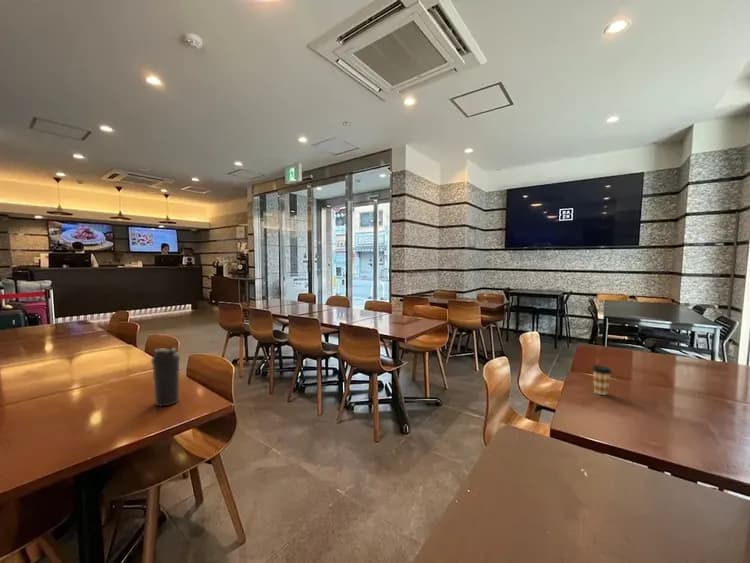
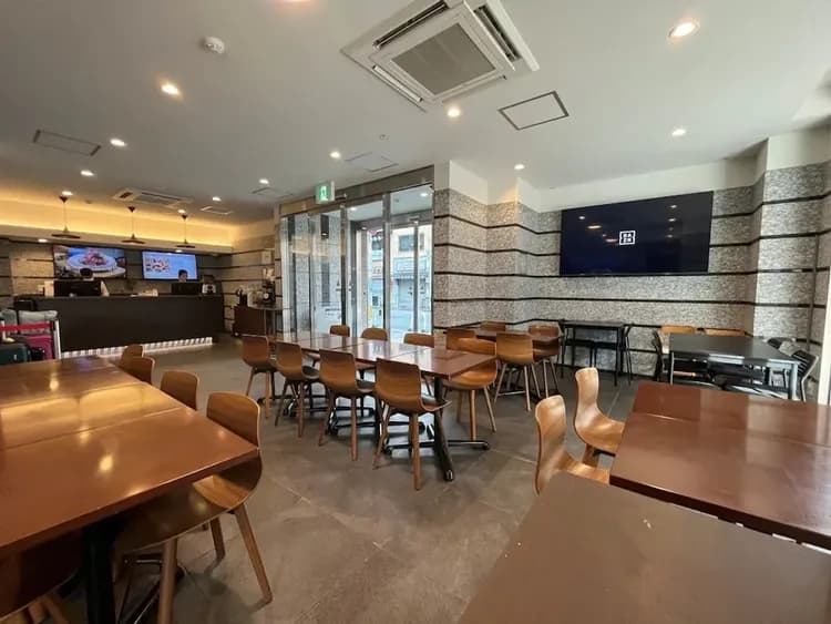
- water bottle (166, 375)
- coffee cup (601, 380)
